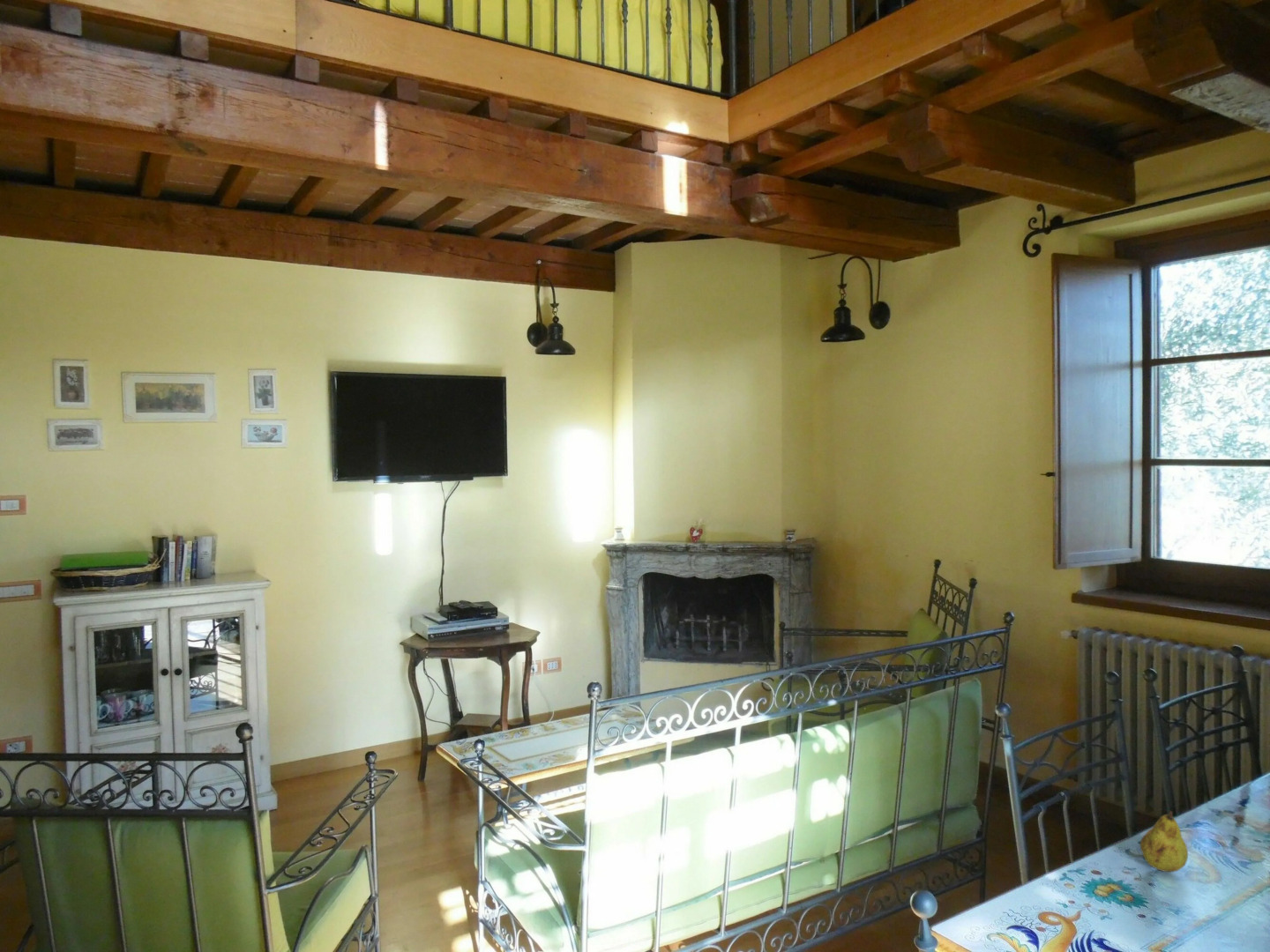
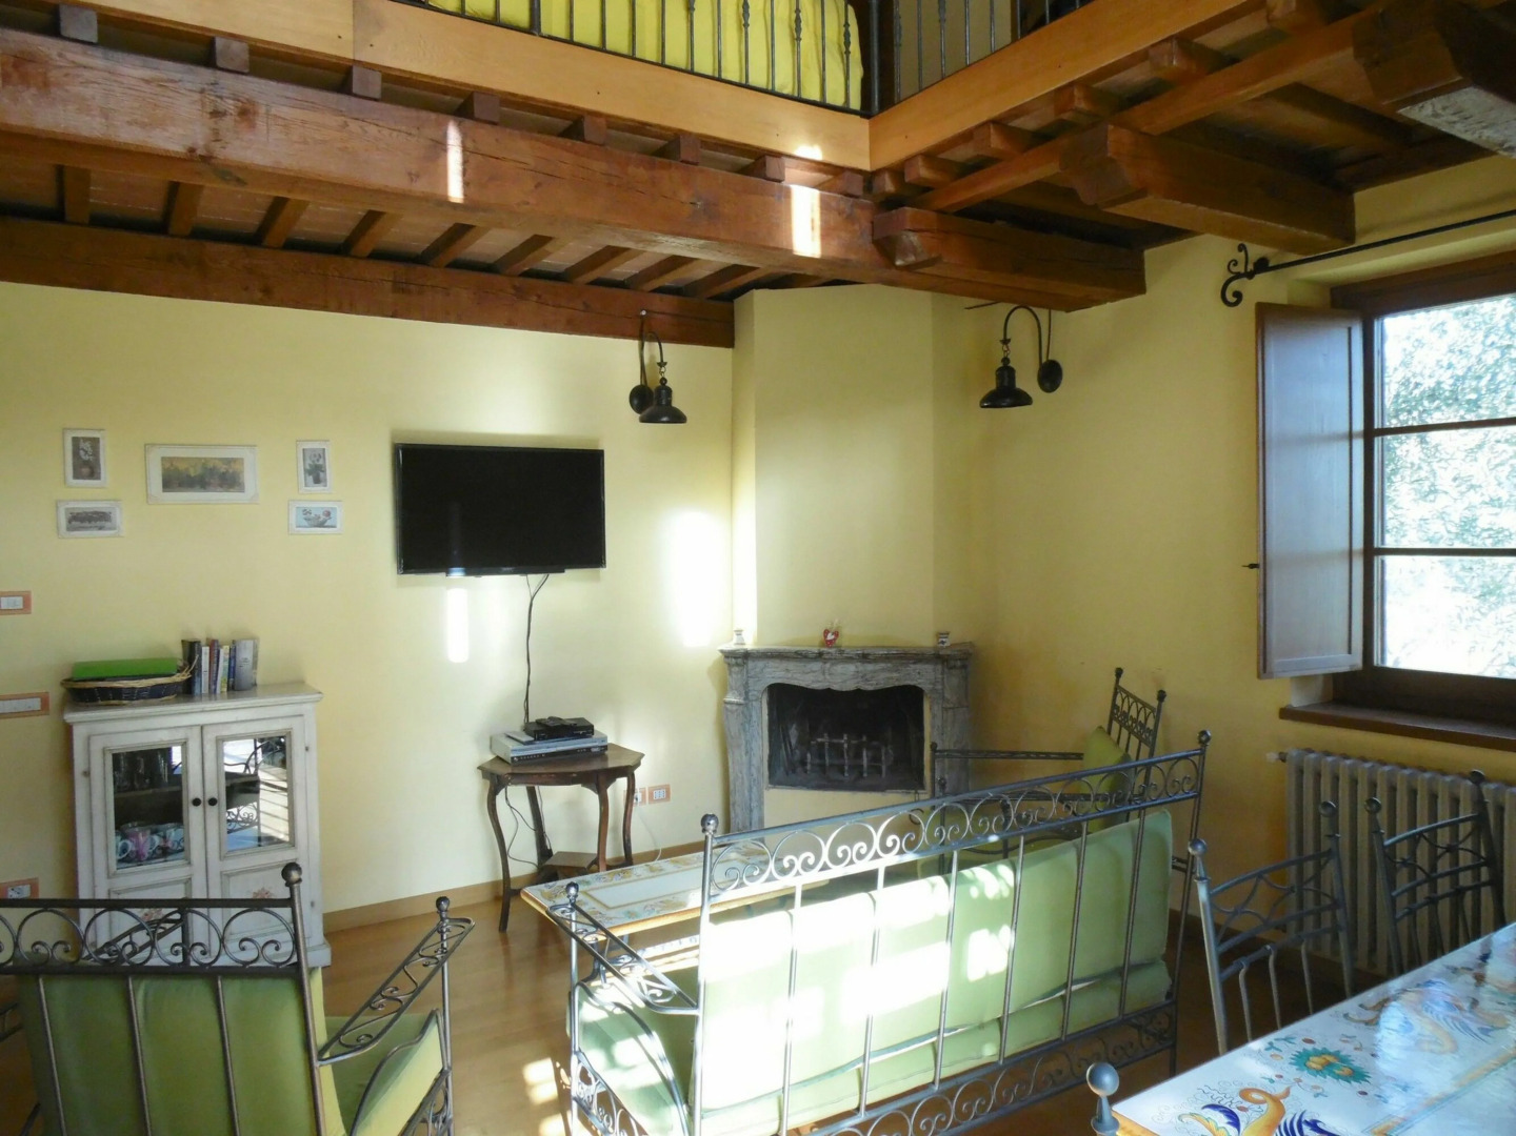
- fruit (1163, 838)
